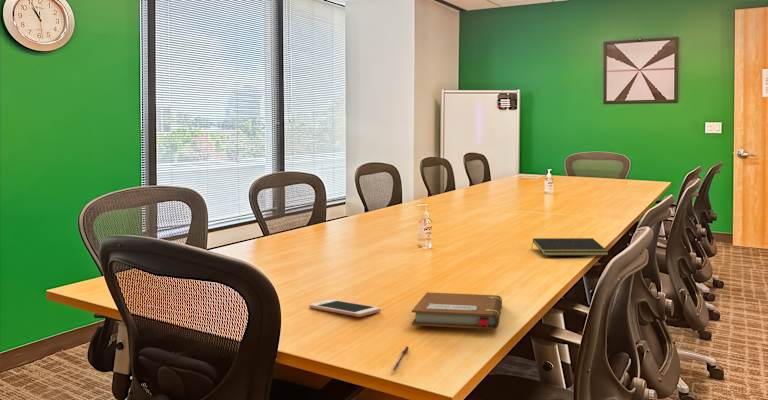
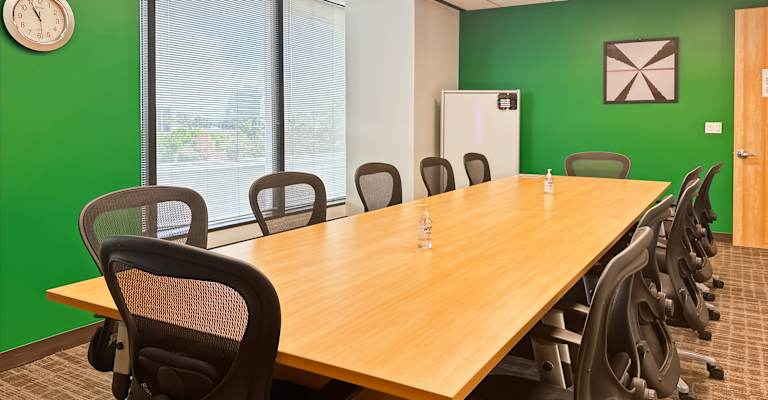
- pen (400, 358)
- notepad (569, 246)
- cell phone (344, 307)
- notebook (459, 309)
